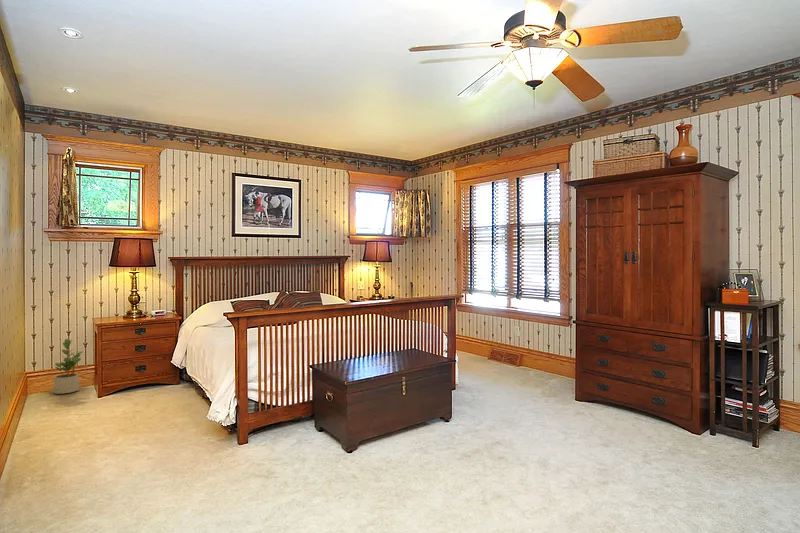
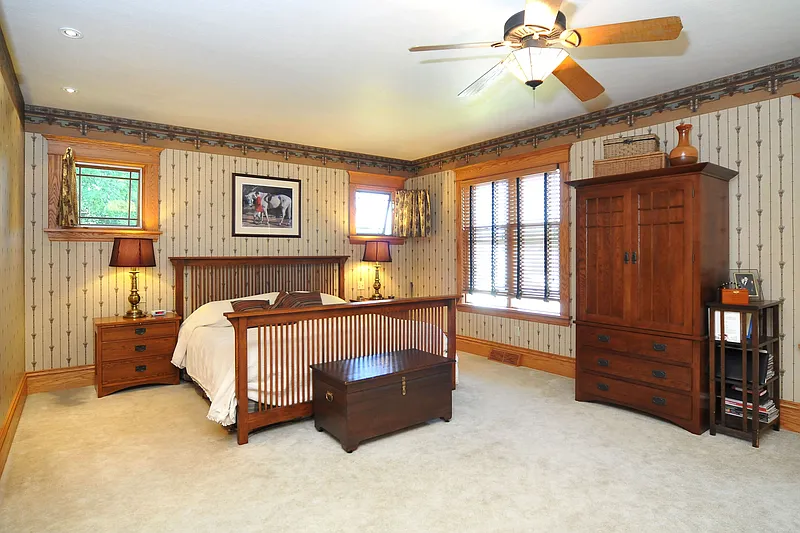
- potted plant (68, 364)
